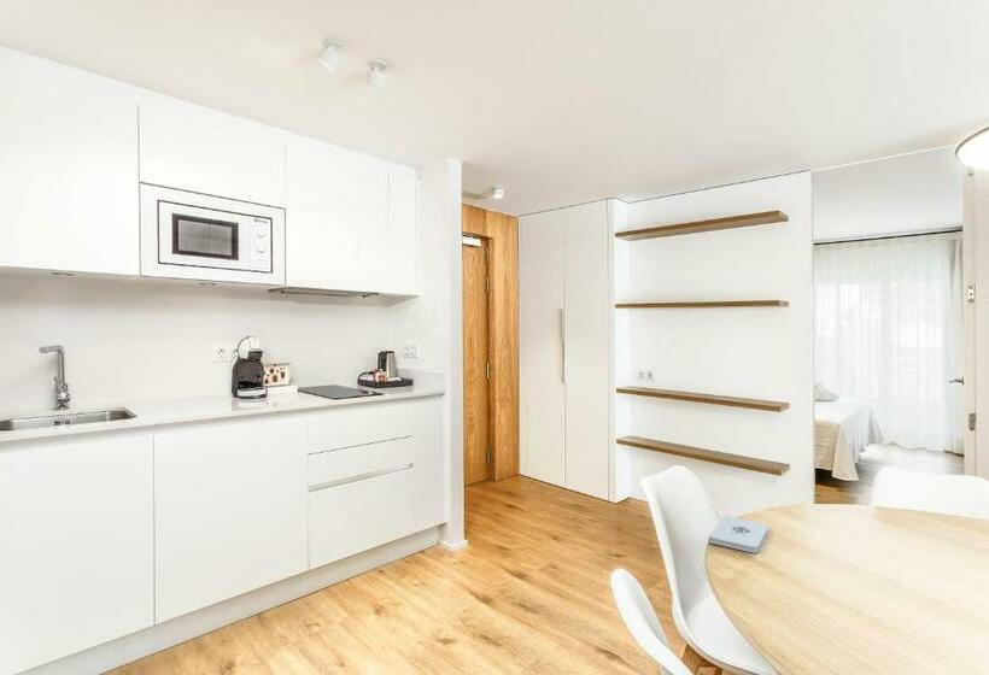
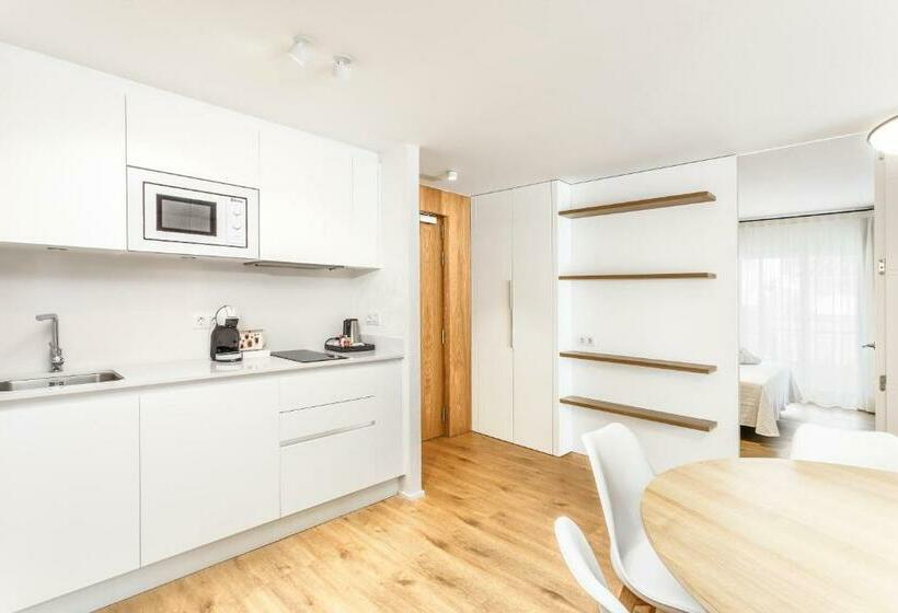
- notepad (739, 533)
